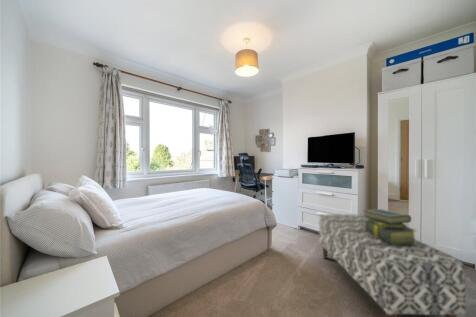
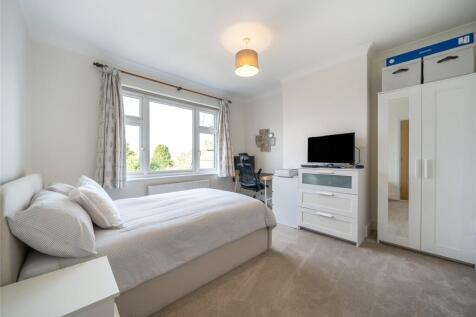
- bench (370, 258)
- stack of books (386, 224)
